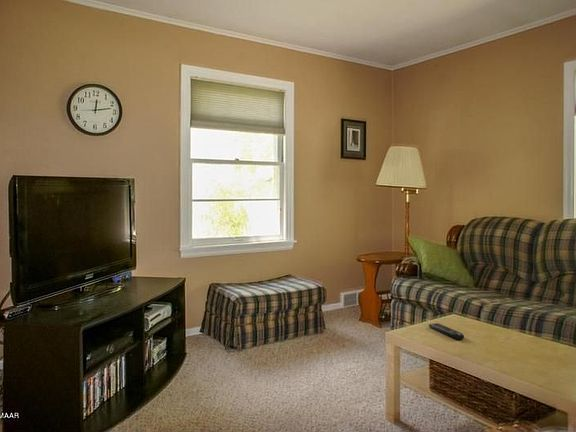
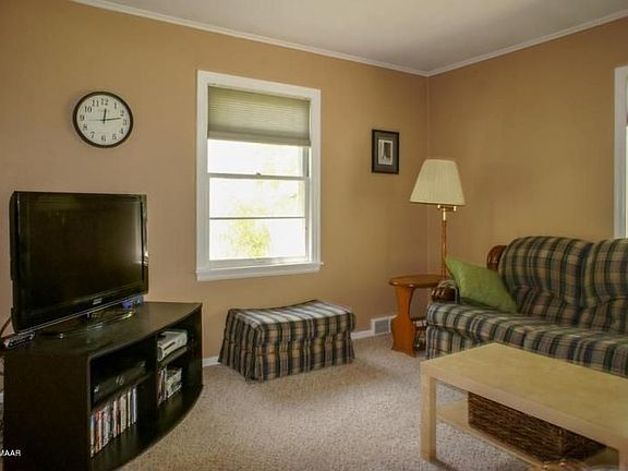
- remote control (445, 330)
